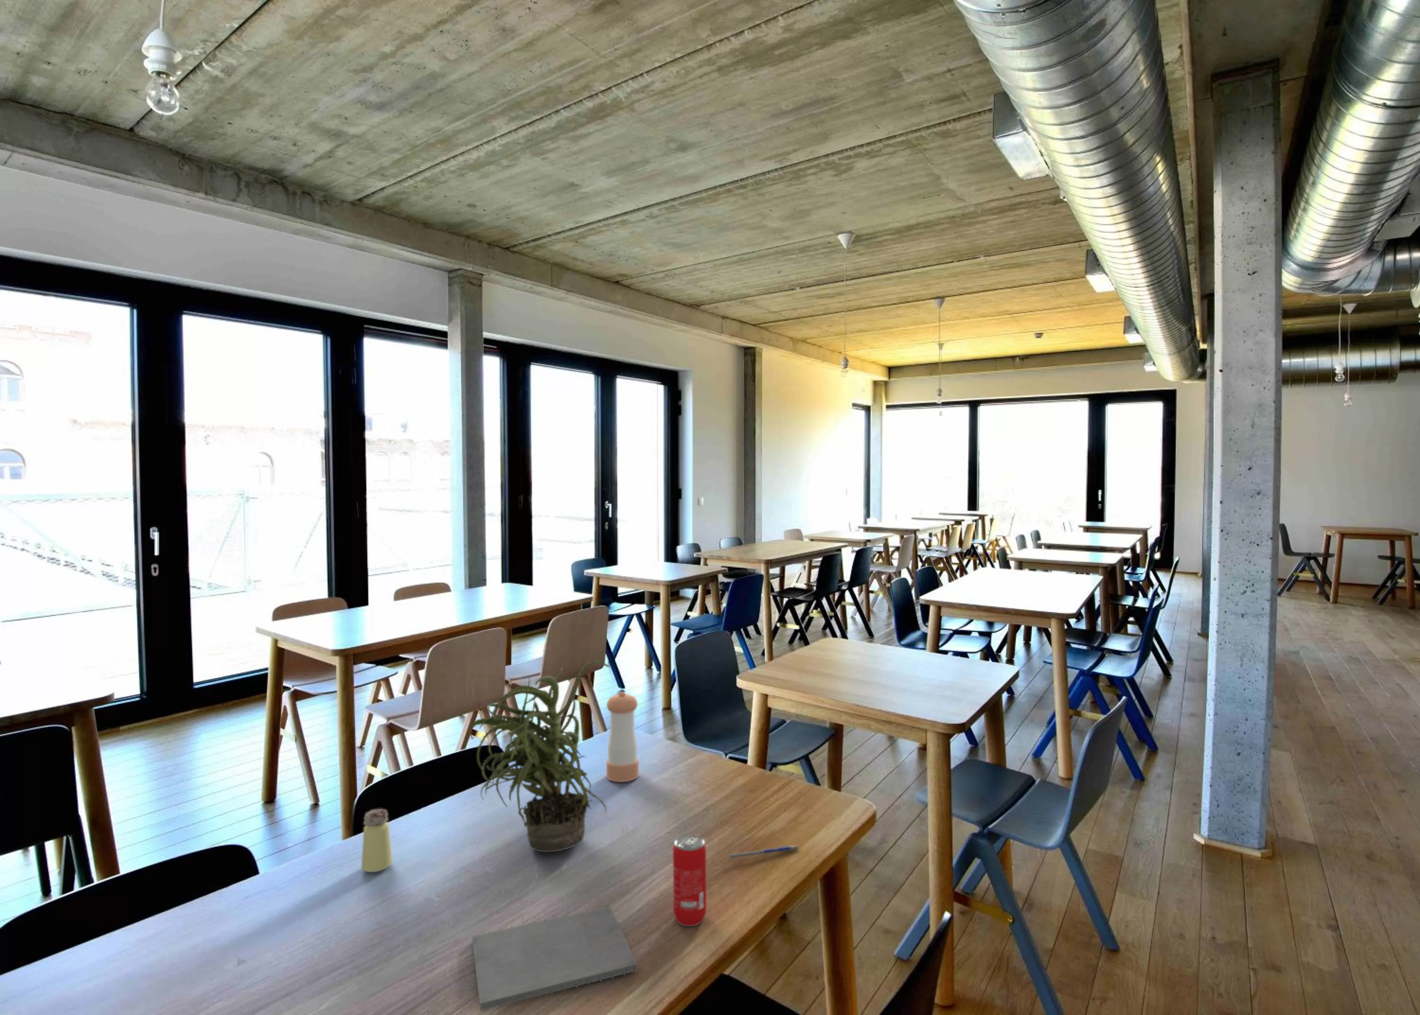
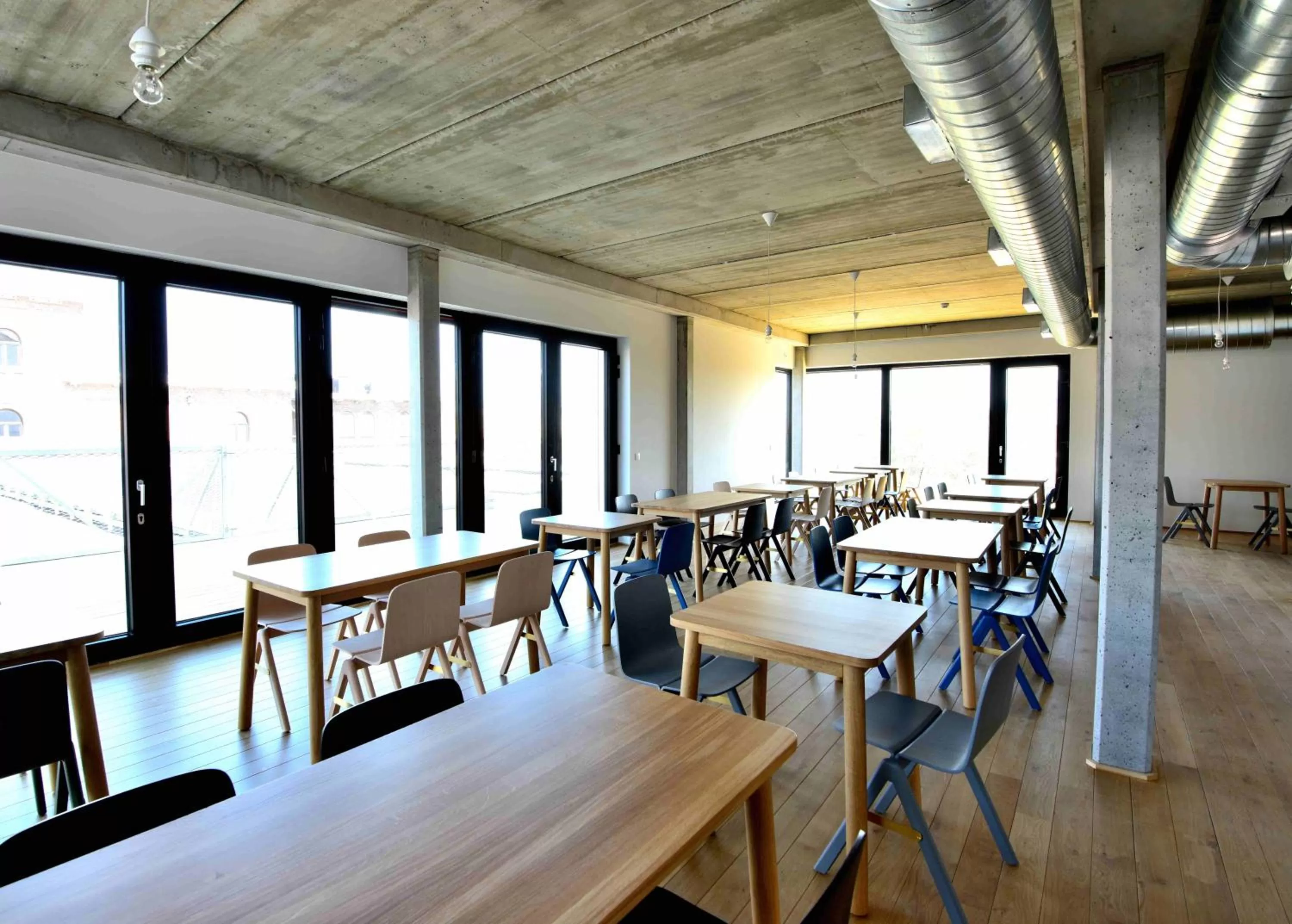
- pepper shaker (622, 734)
- beverage can (689, 880)
- notepad (552, 952)
- pen (763, 851)
- saltshaker (376, 838)
- potted plant (541, 755)
